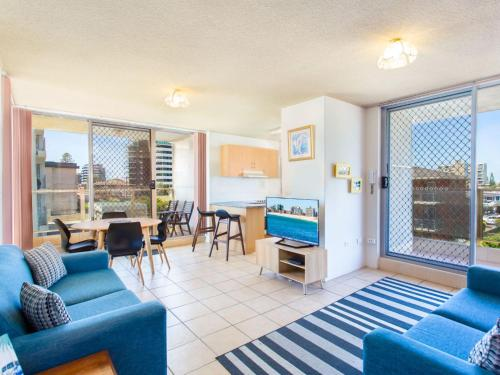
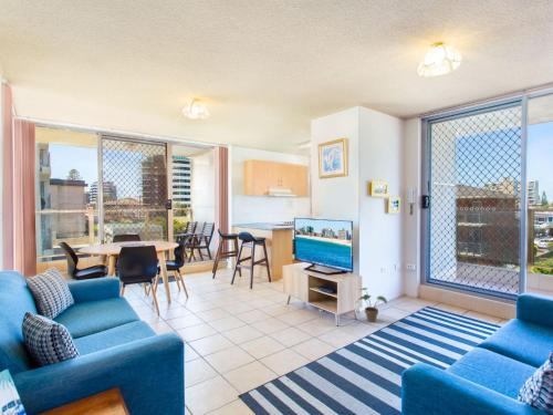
+ potted plant (371, 307)
